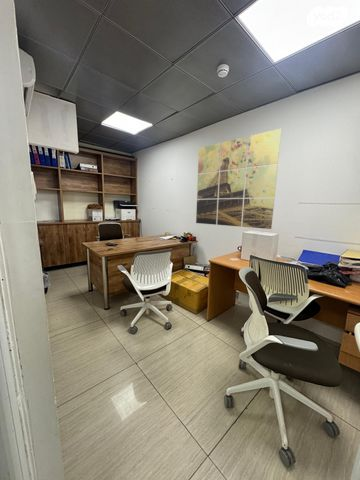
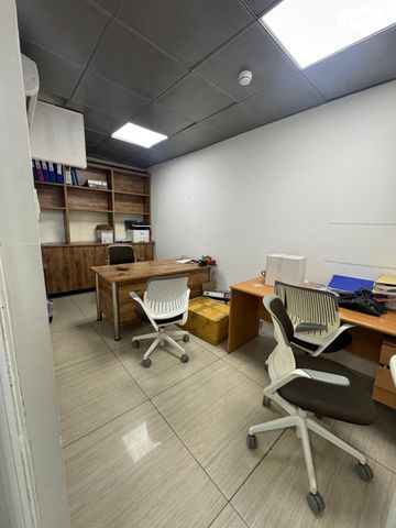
- wall art (231, 184)
